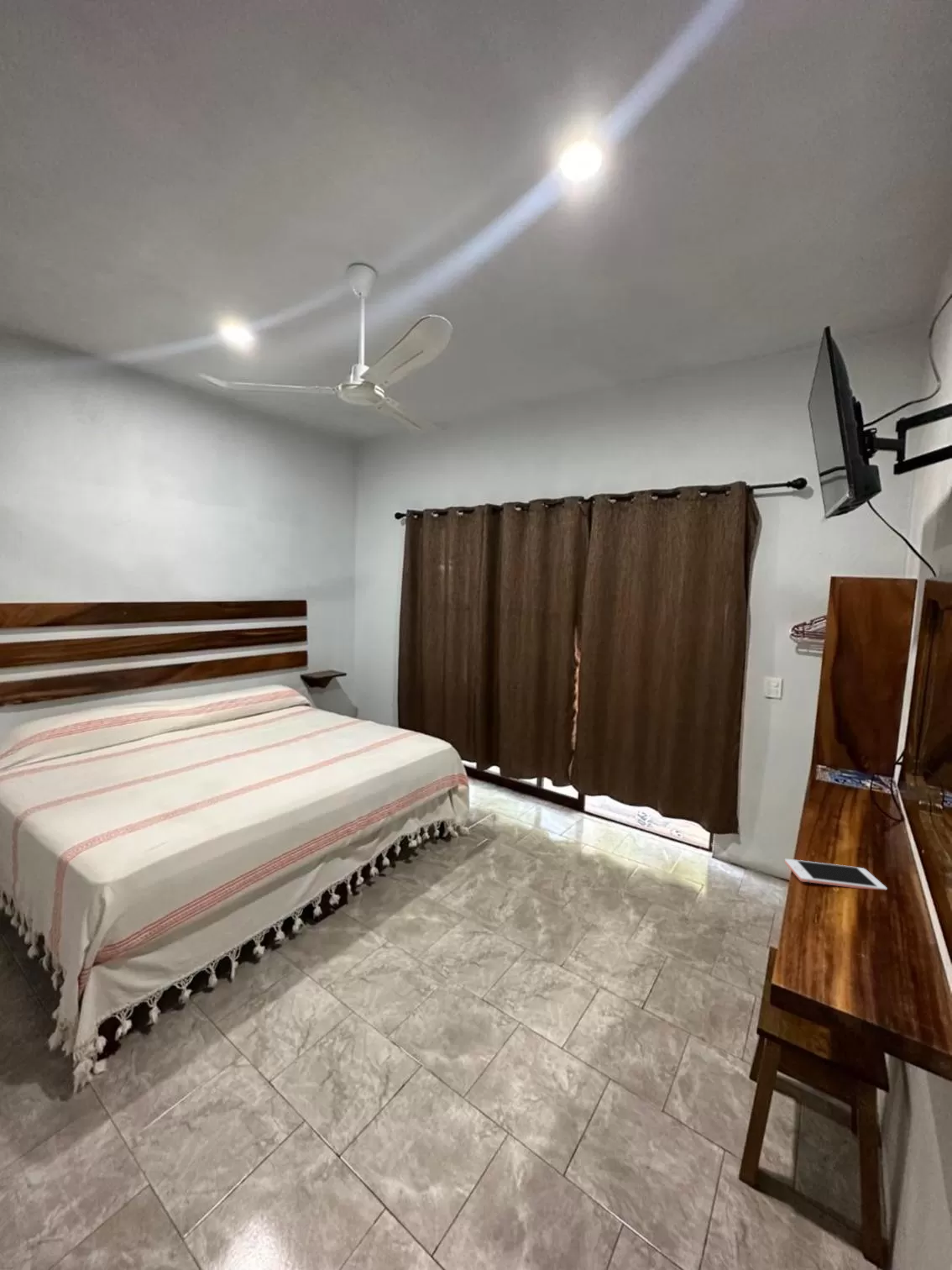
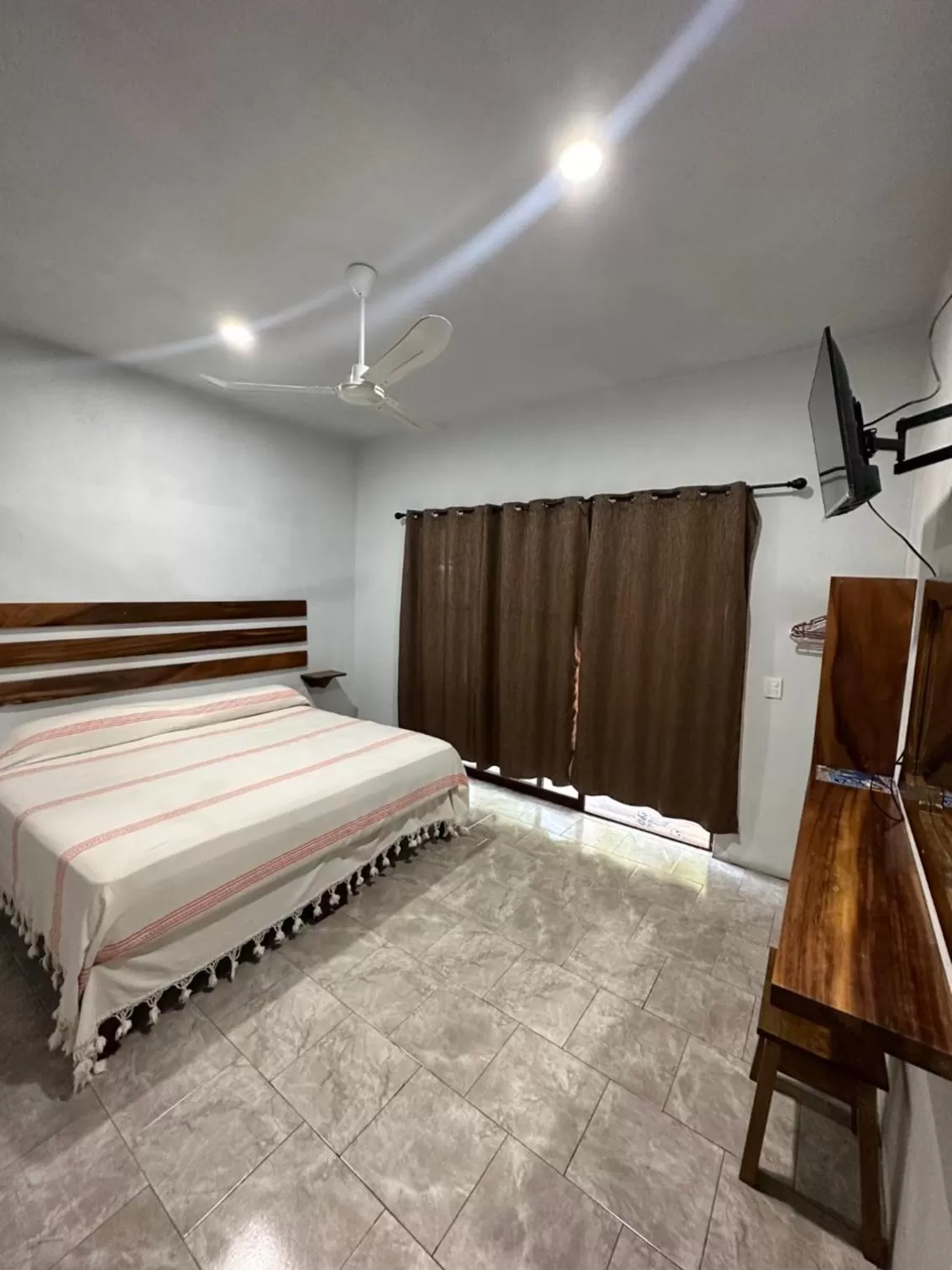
- cell phone (833, 874)
